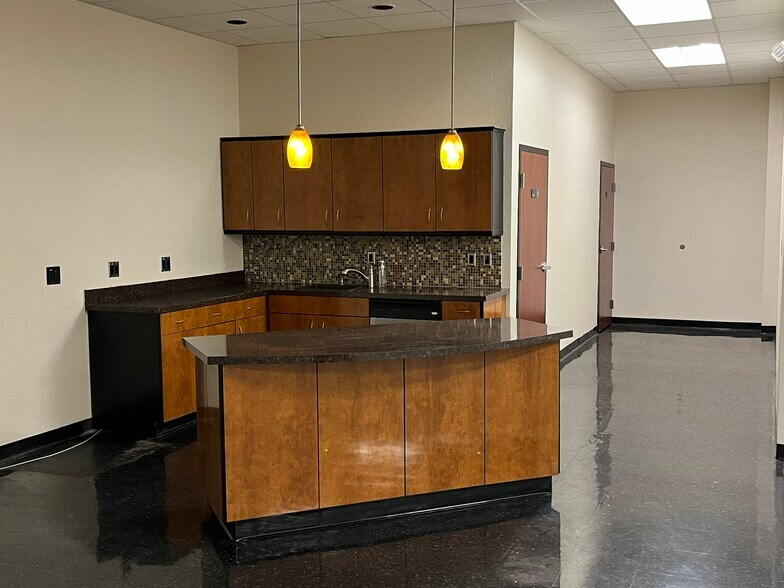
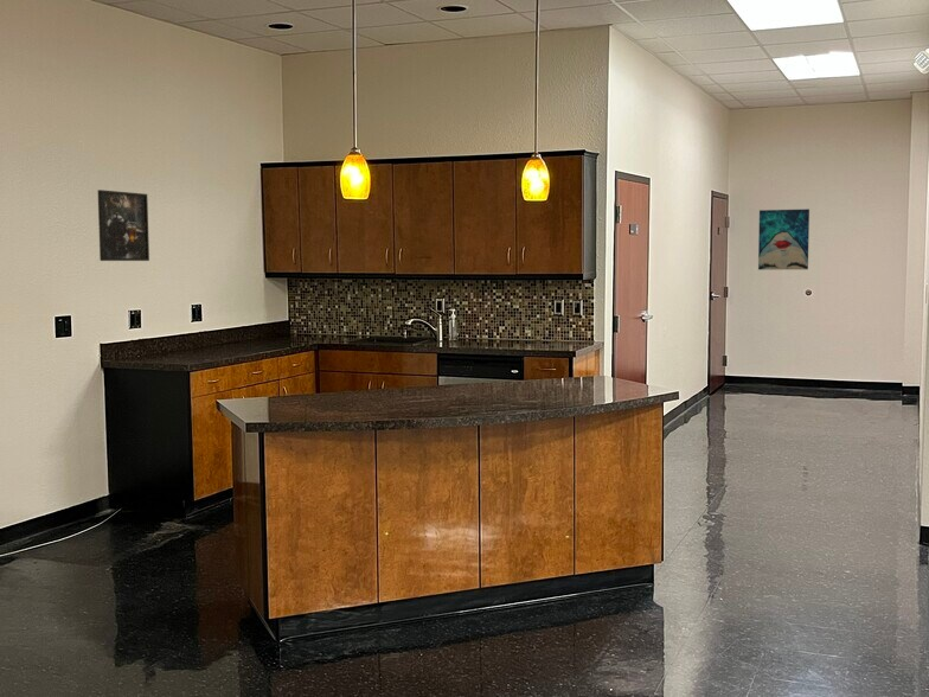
+ wall art (783, 239)
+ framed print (123, 226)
